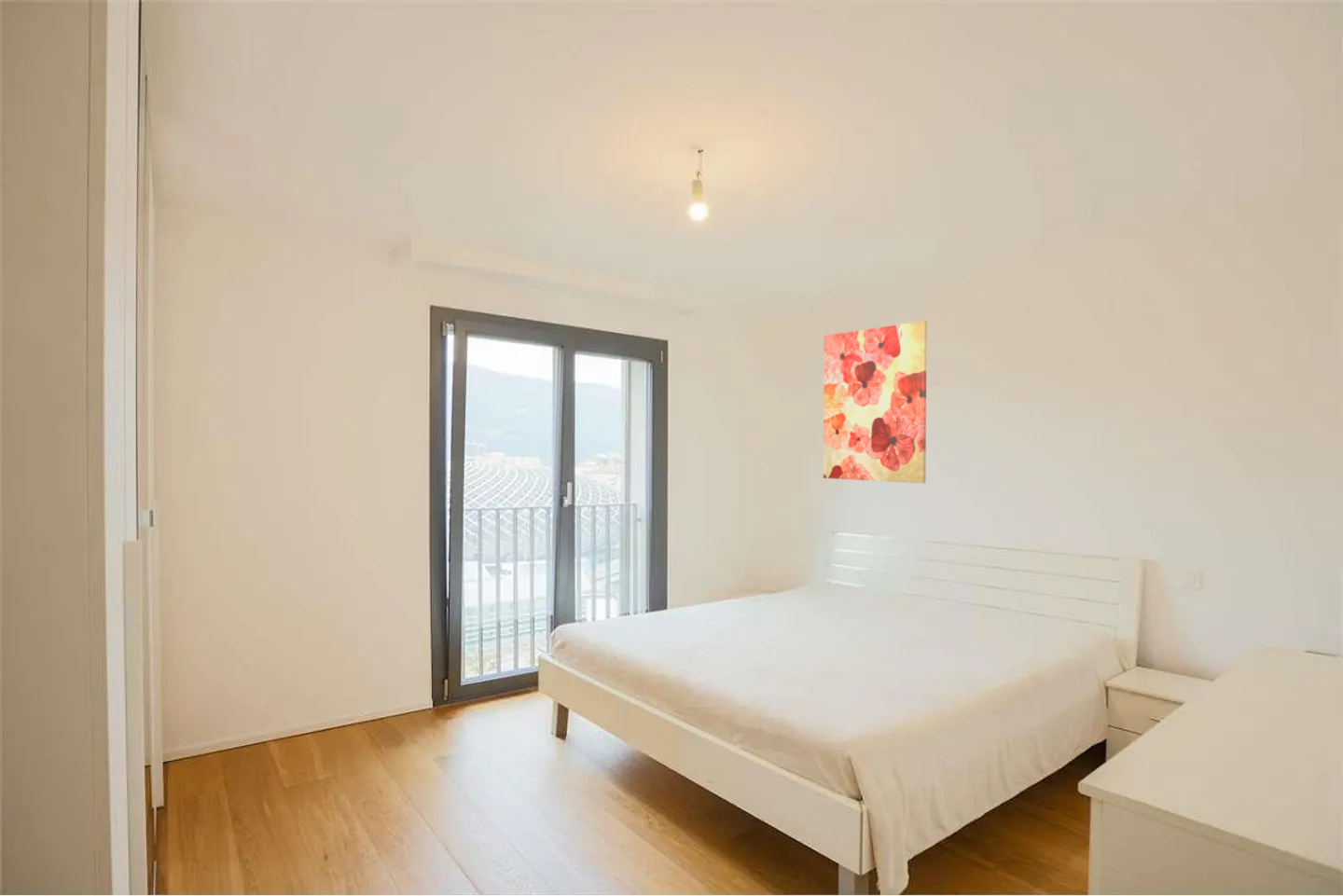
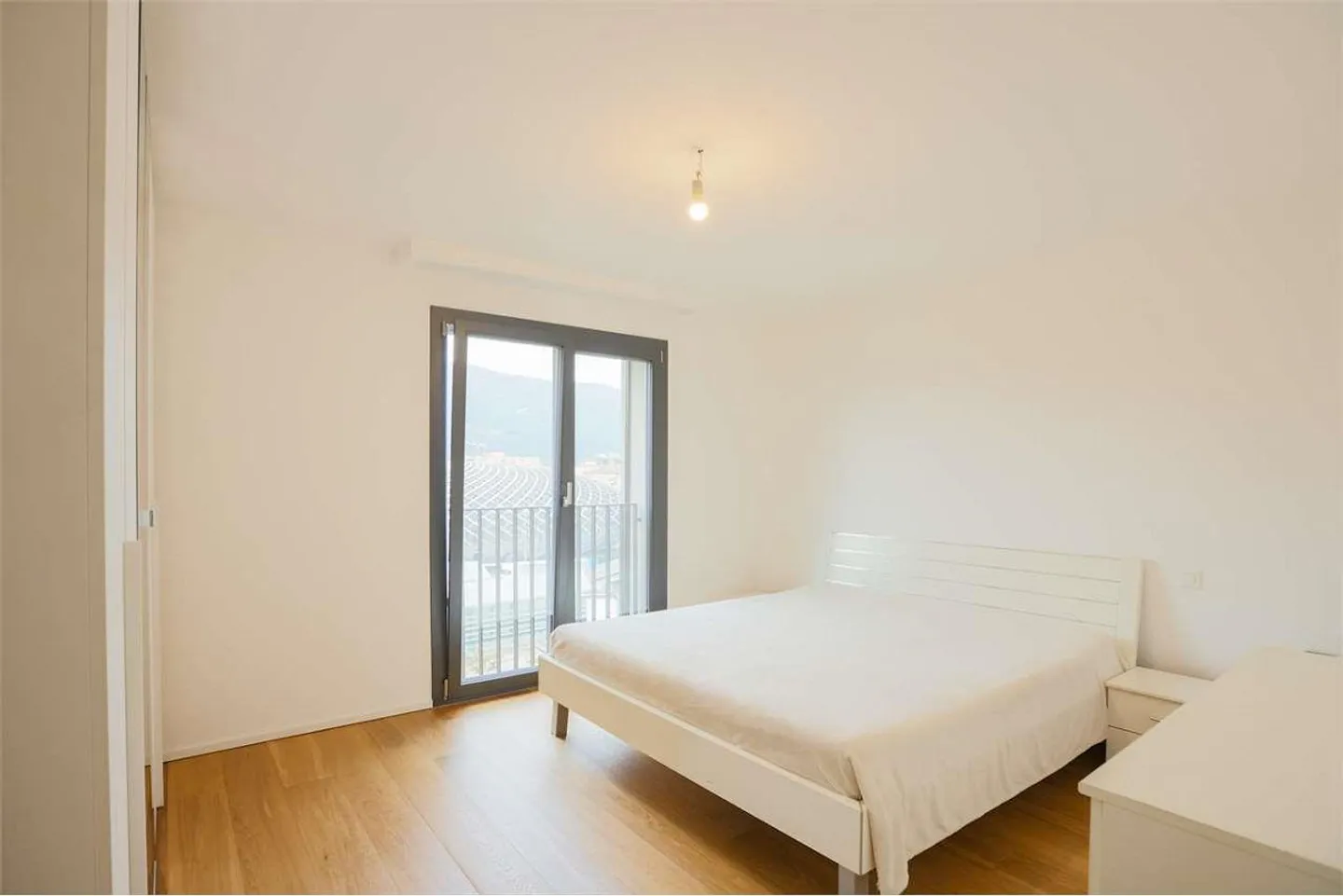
- wall art (871, 405)
